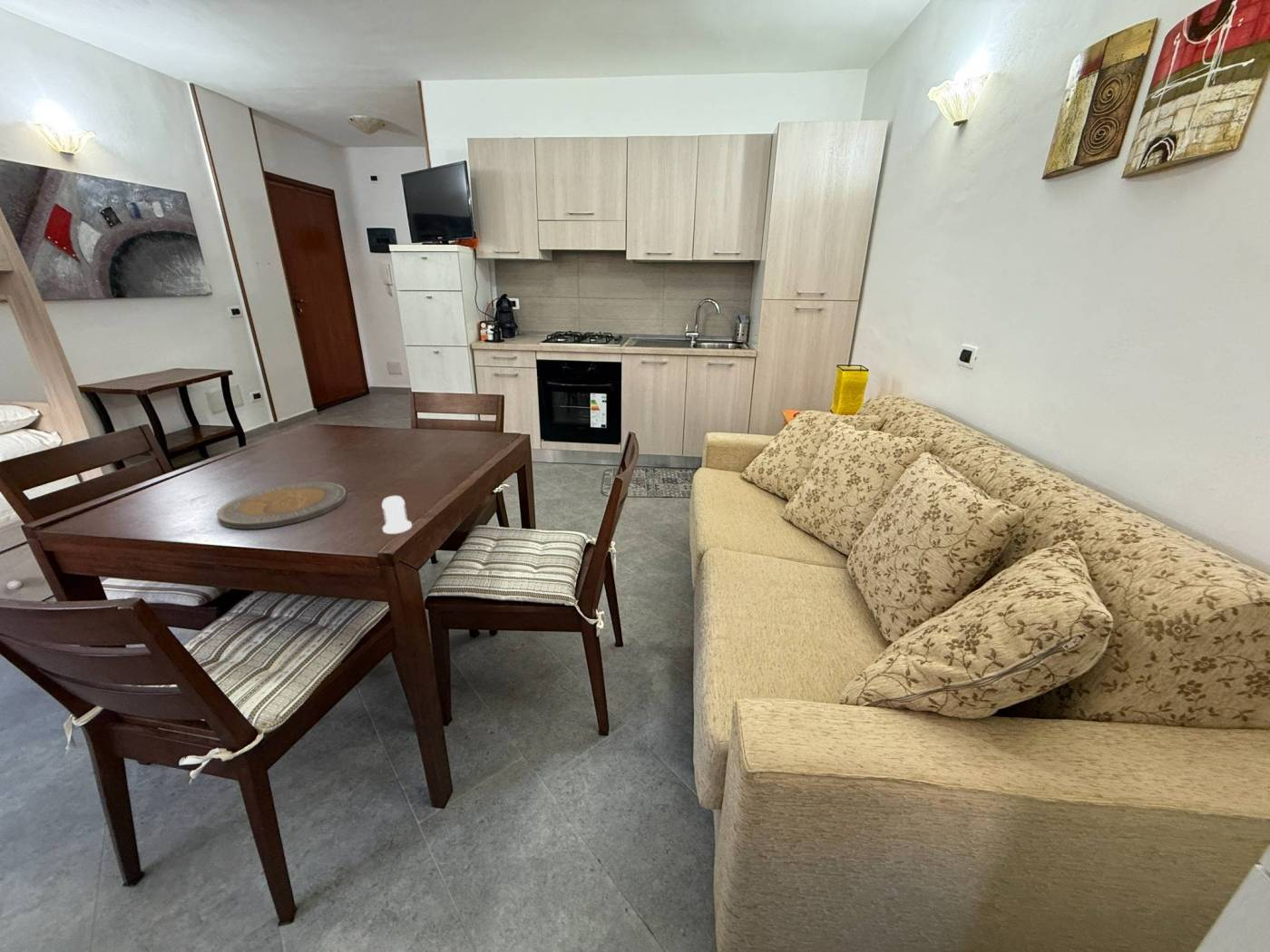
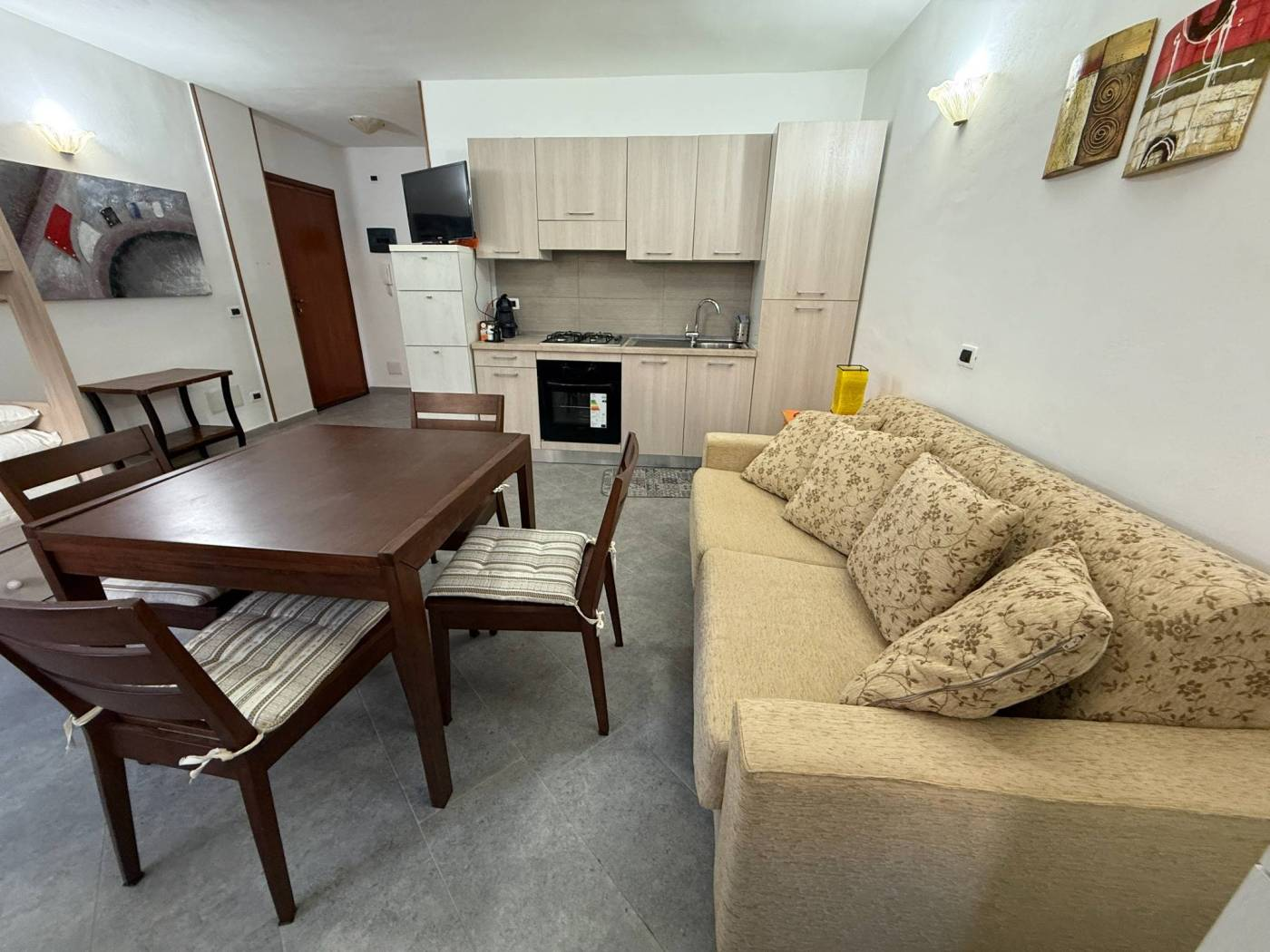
- salt shaker (395, 512)
- plate (285, 502)
